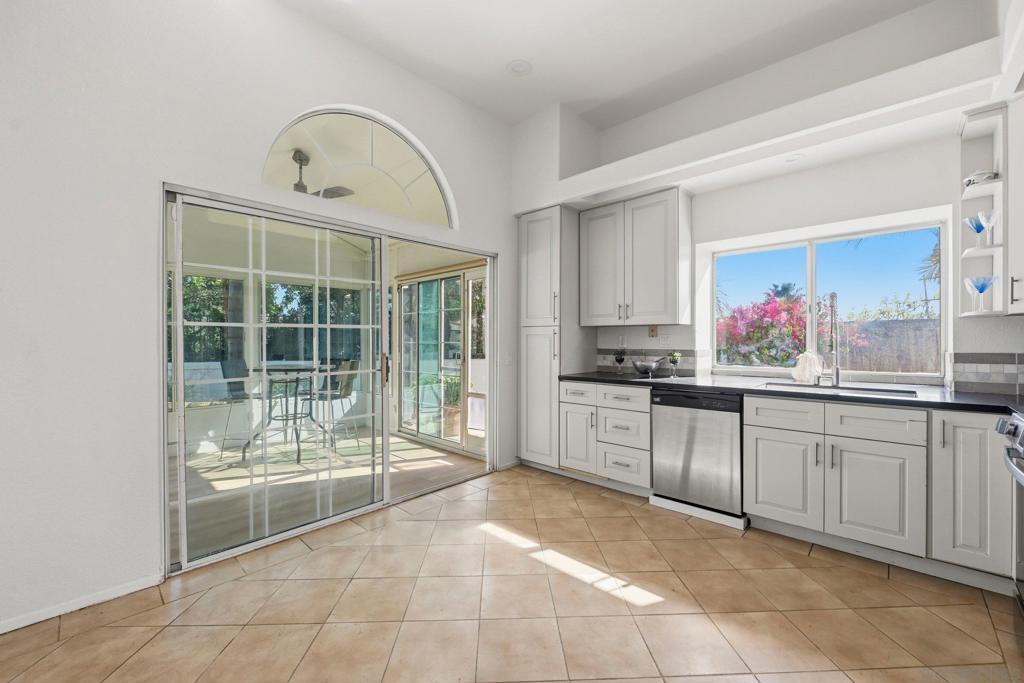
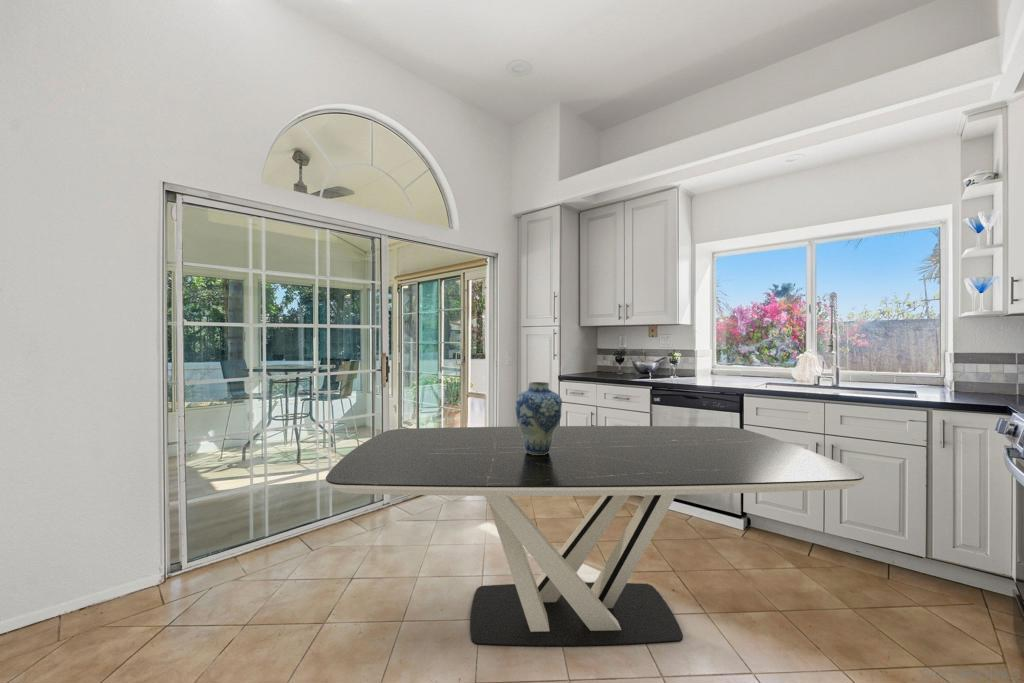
+ dining table (578, 530)
+ vase (538, 417)
